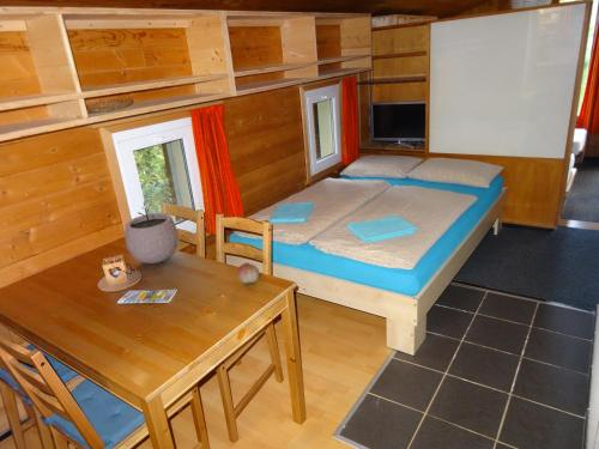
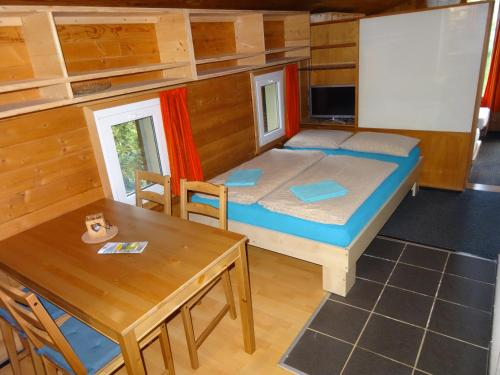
- fruit (248, 273)
- plant pot (151, 231)
